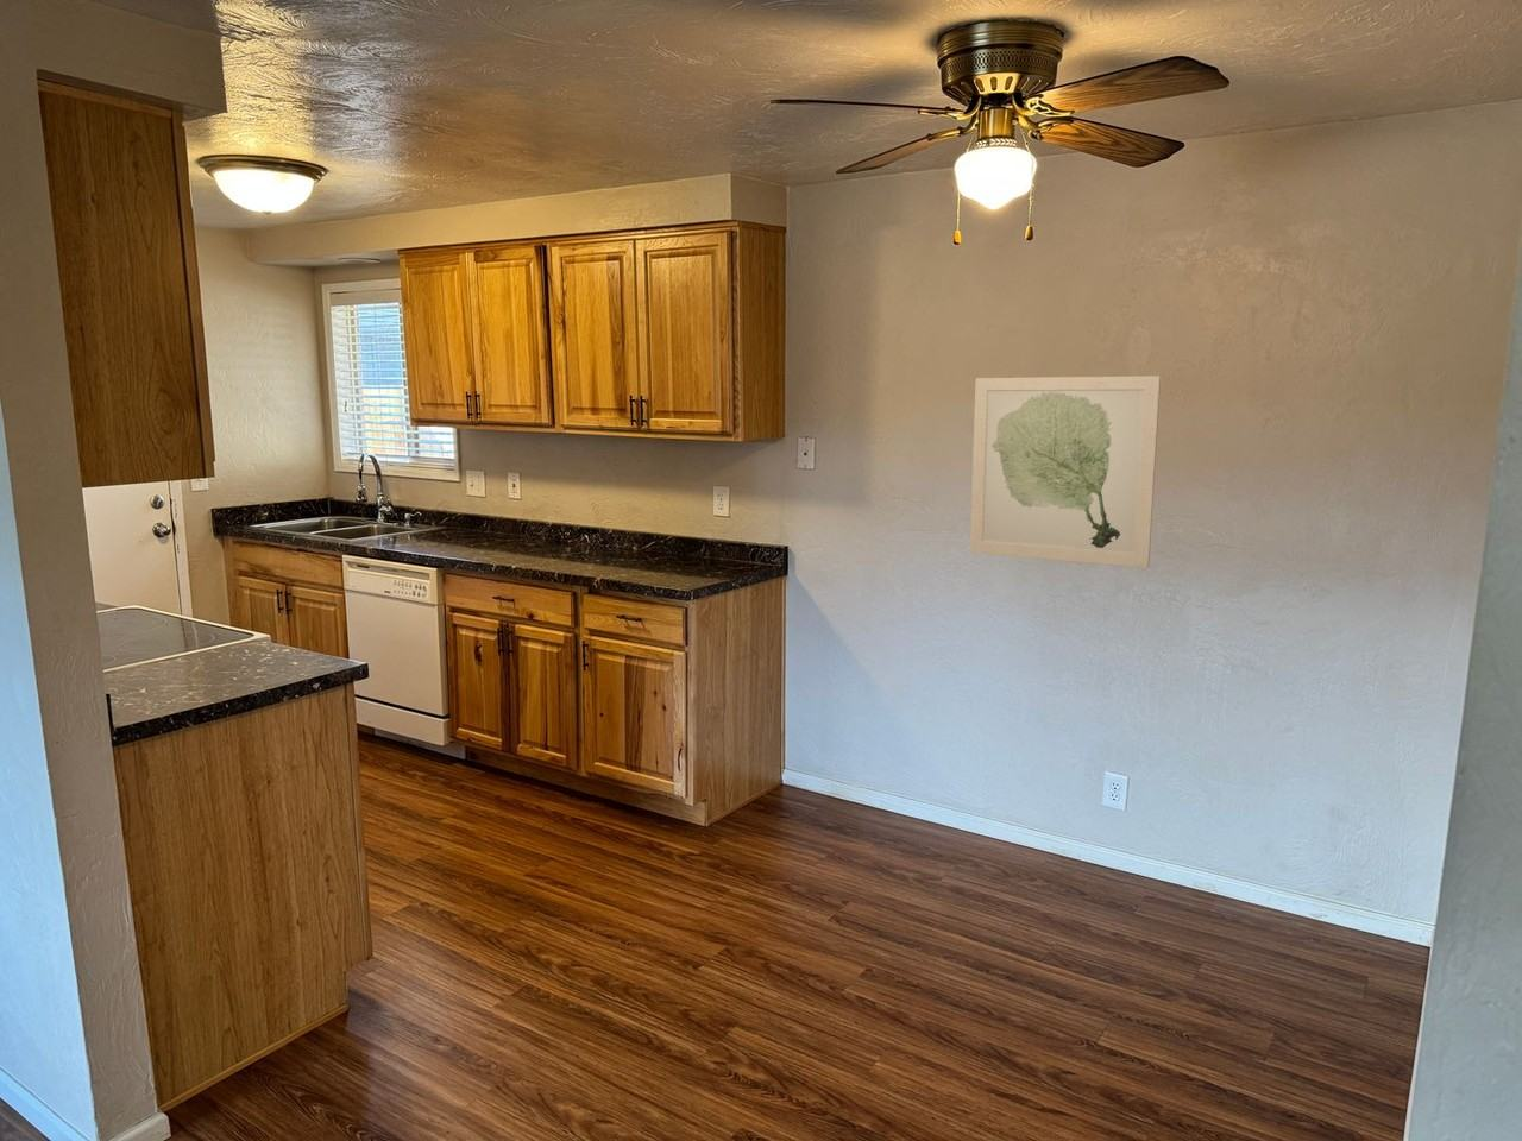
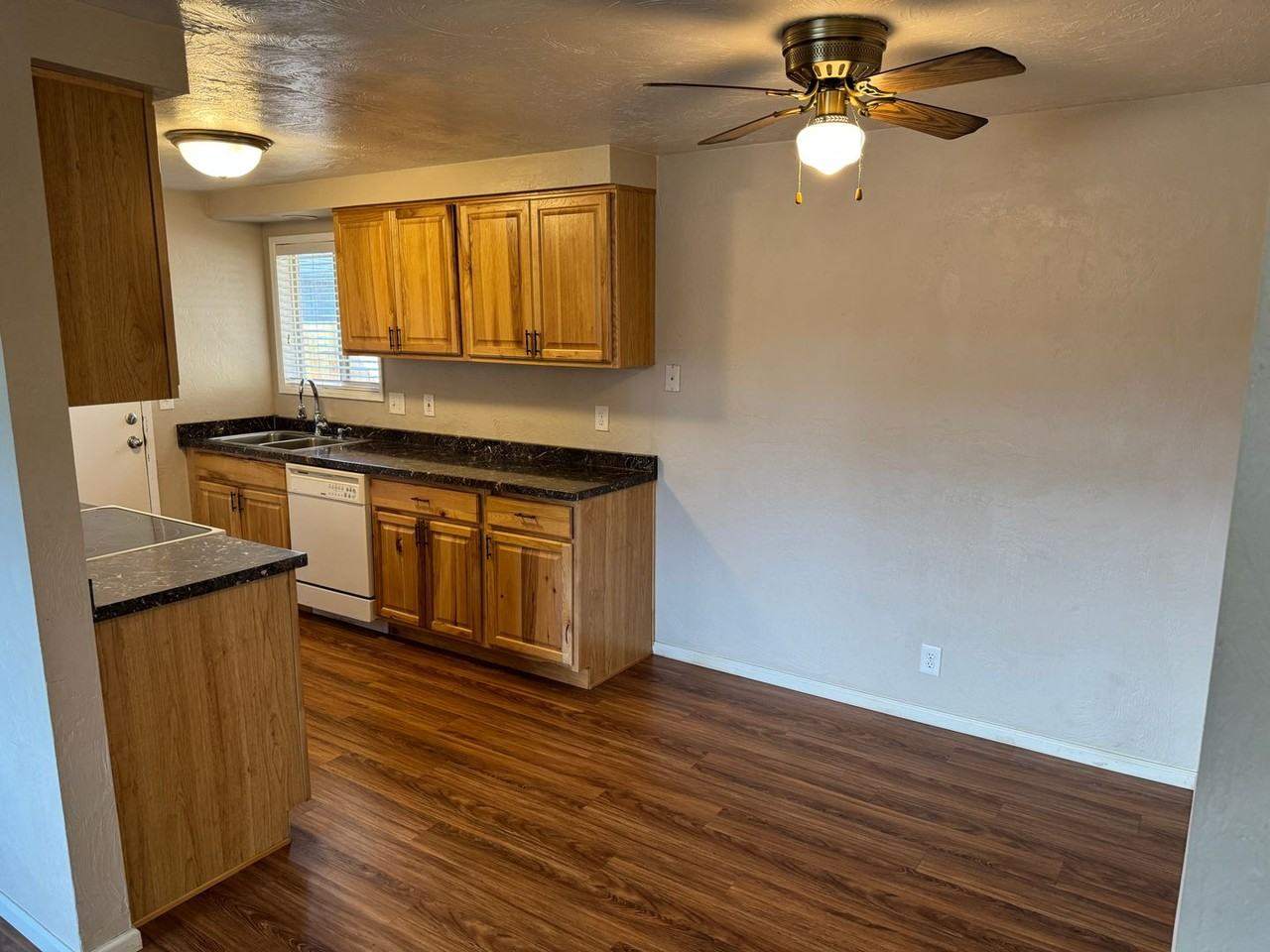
- wall art (1059, 470)
